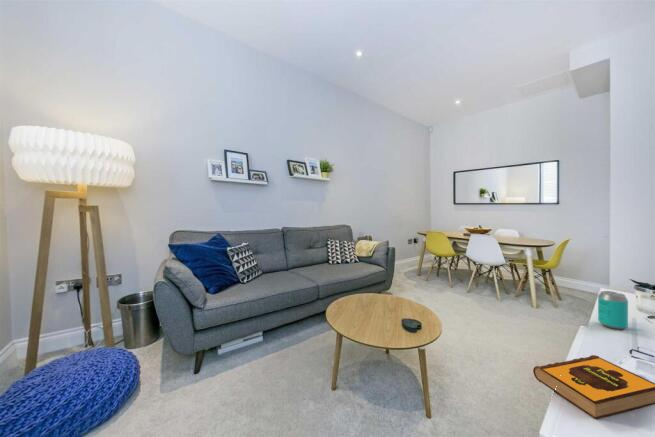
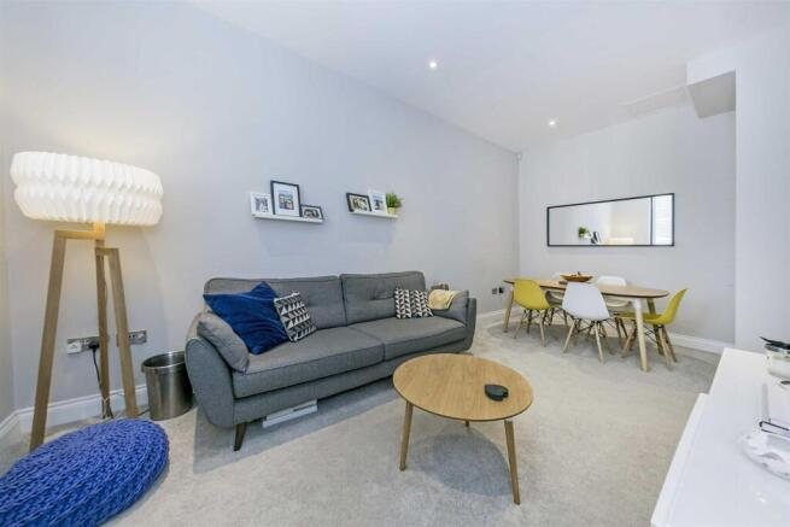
- hardback book (592, 381)
- beverage can (612, 309)
